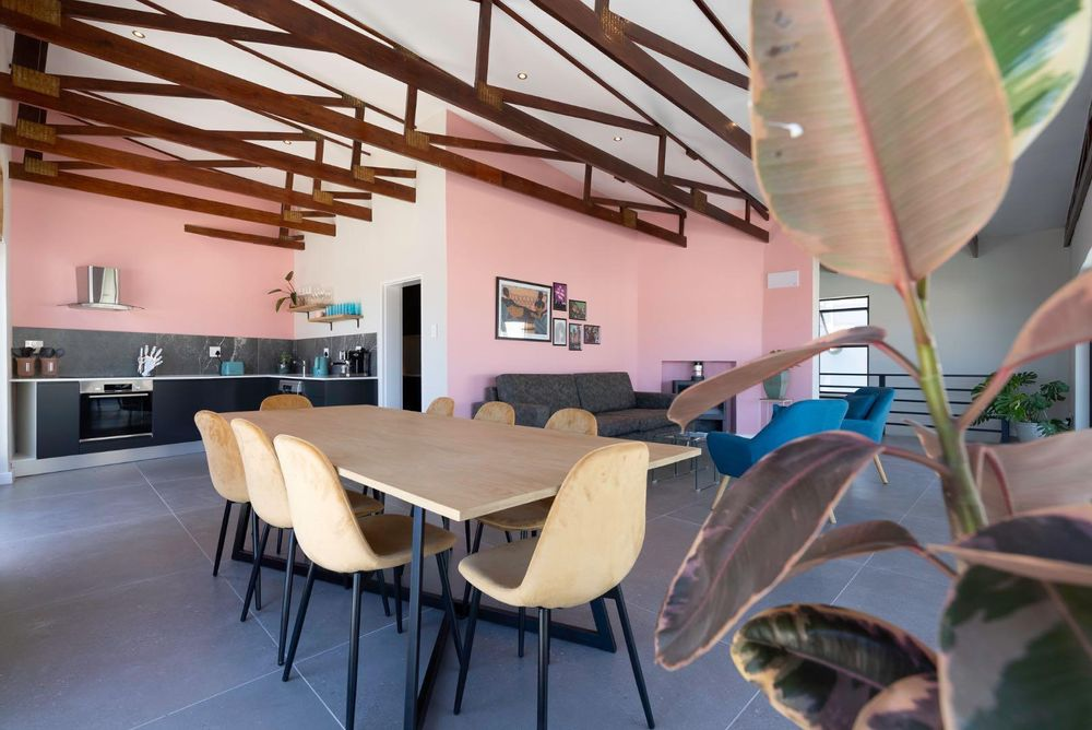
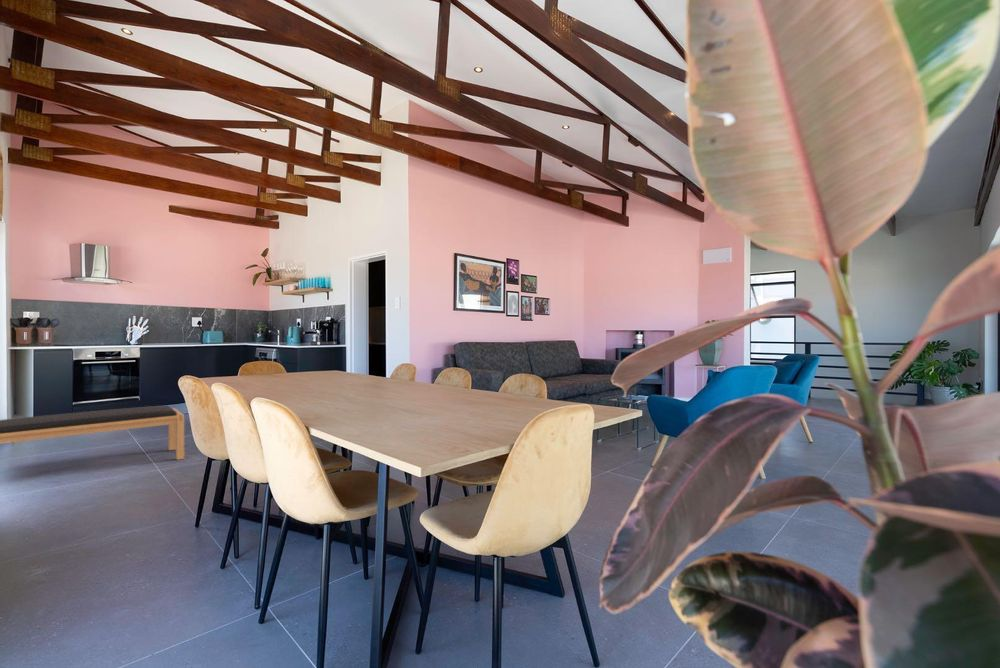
+ bench (88, 433)
